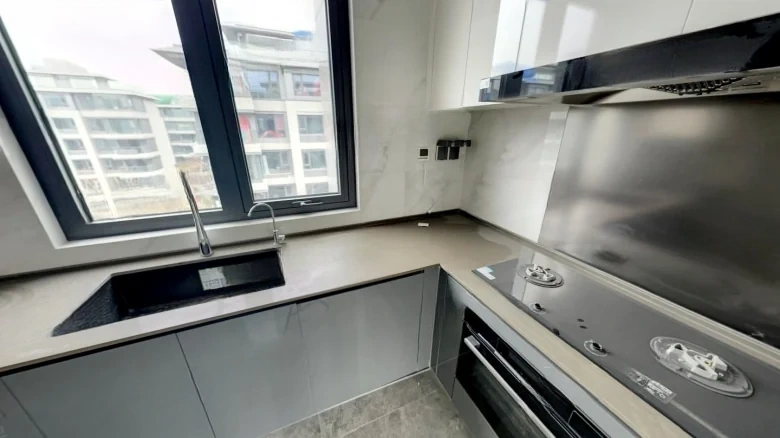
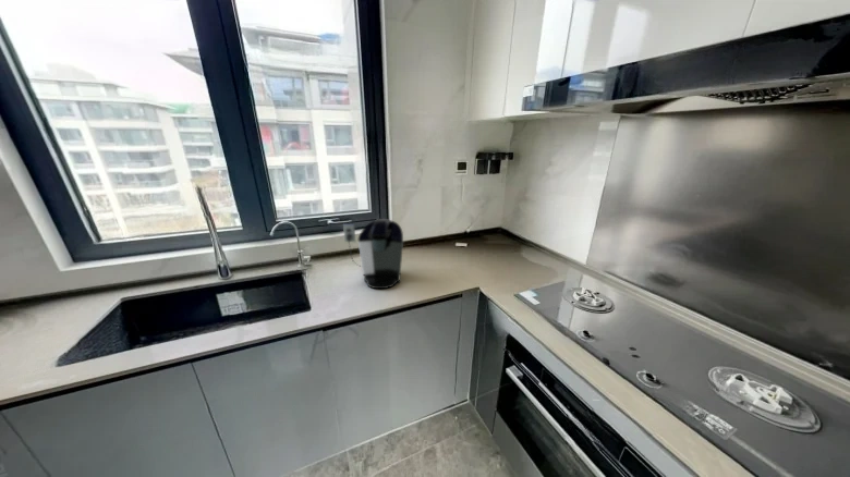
+ coffee maker (371, 249)
